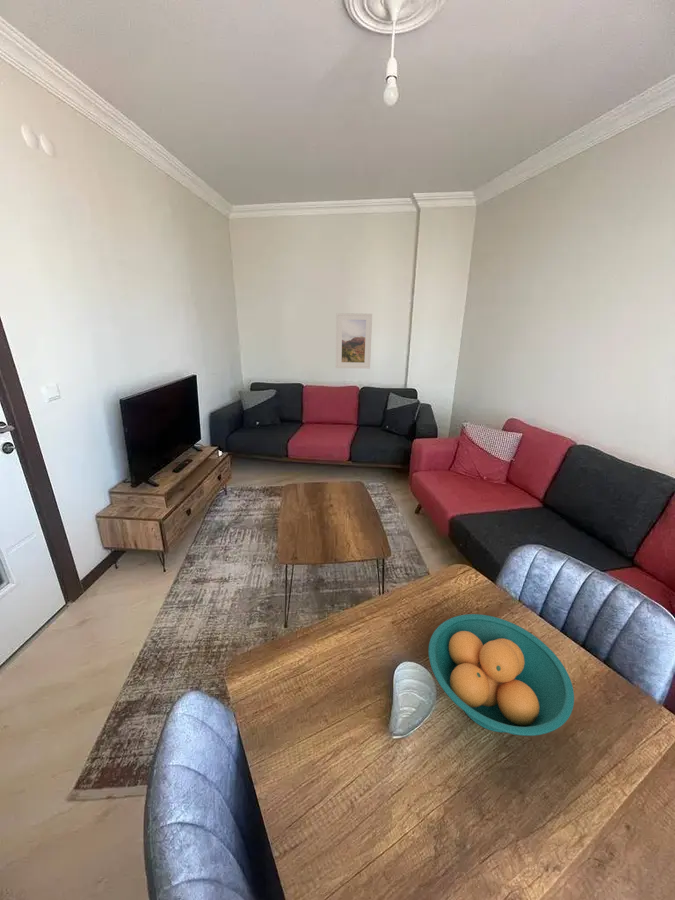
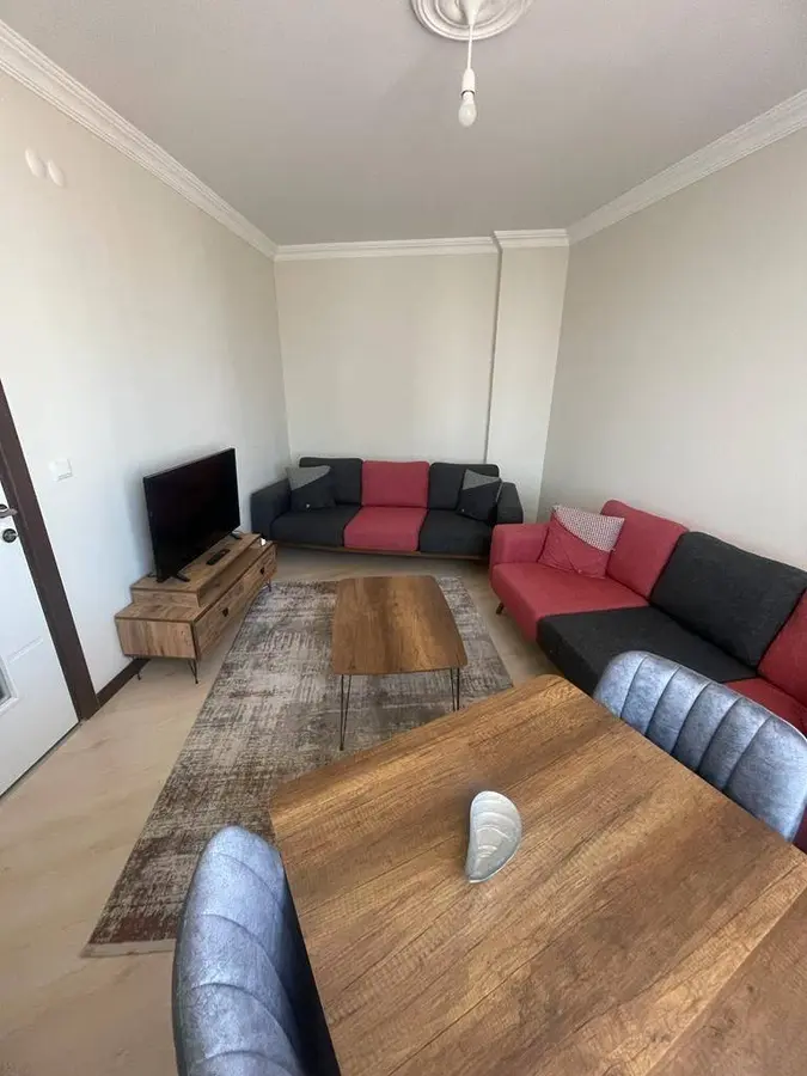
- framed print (353, 341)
- fruit bowl (494, 674)
